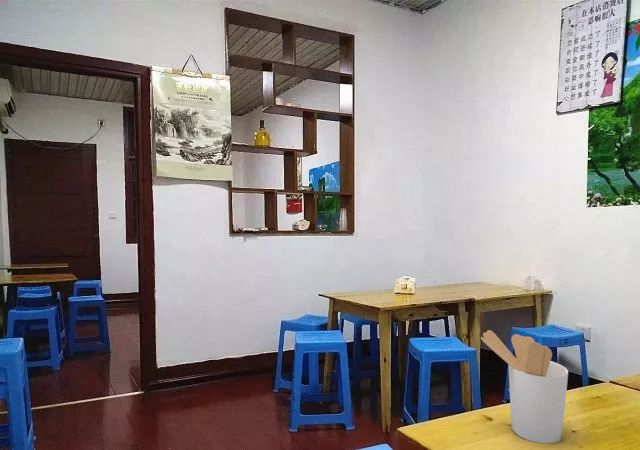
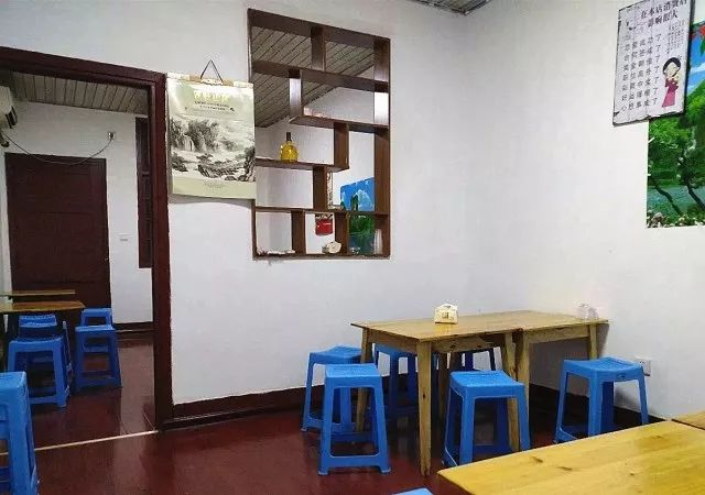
- utensil holder (521, 381)
